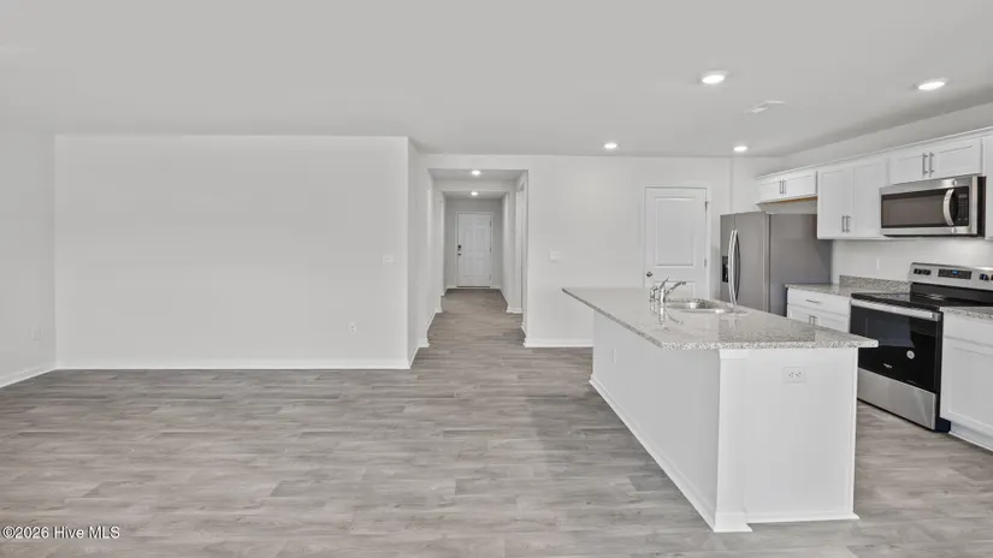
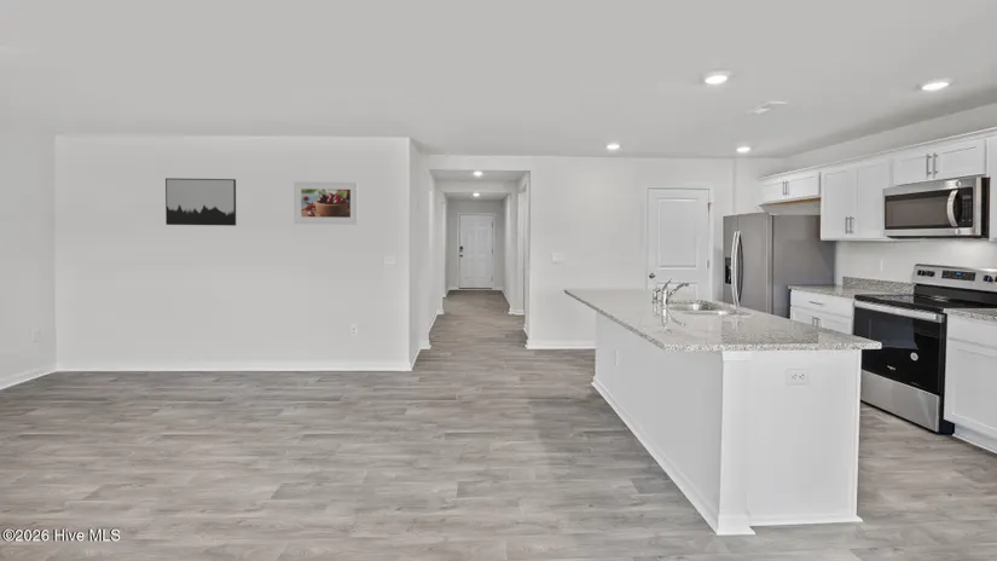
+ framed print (325, 203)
+ wall art (201, 202)
